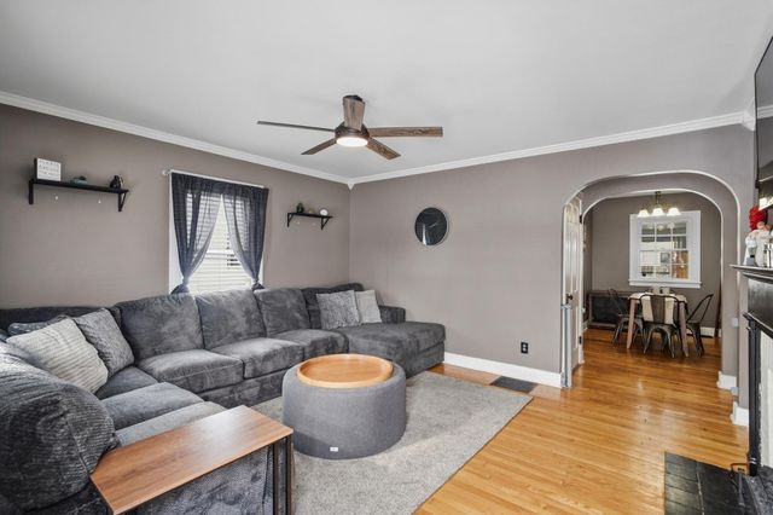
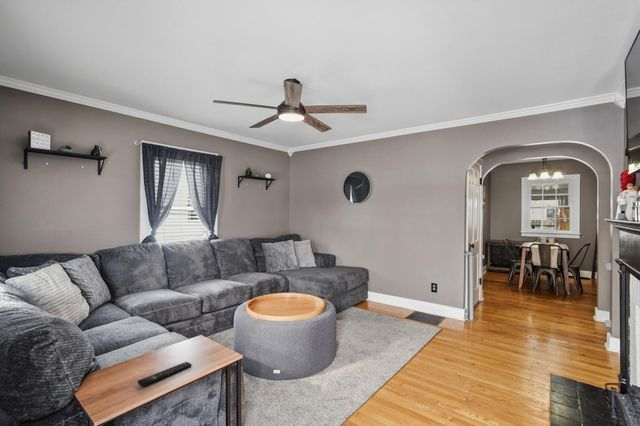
+ remote control (166, 373)
